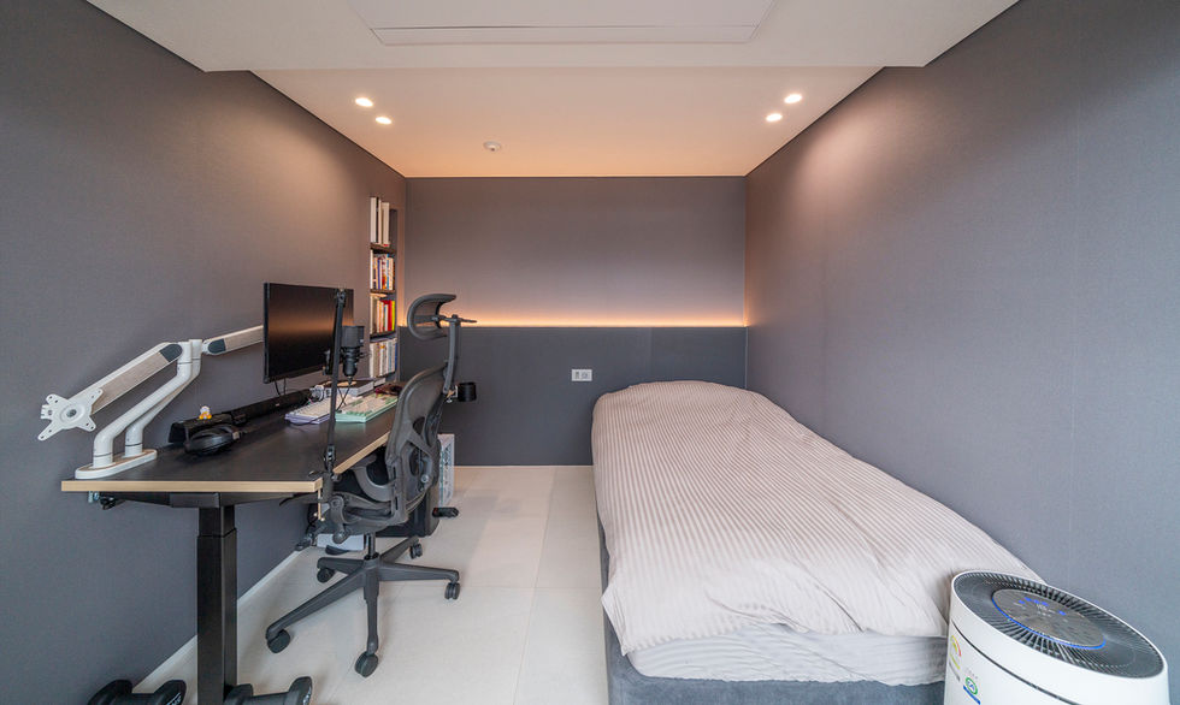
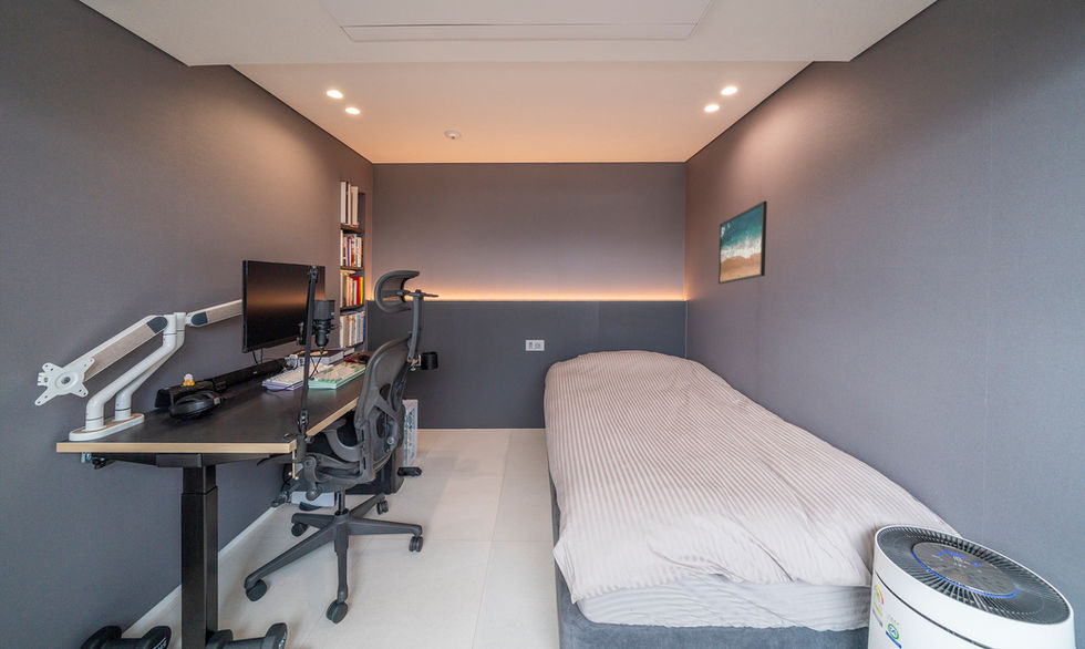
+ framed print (740, 247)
